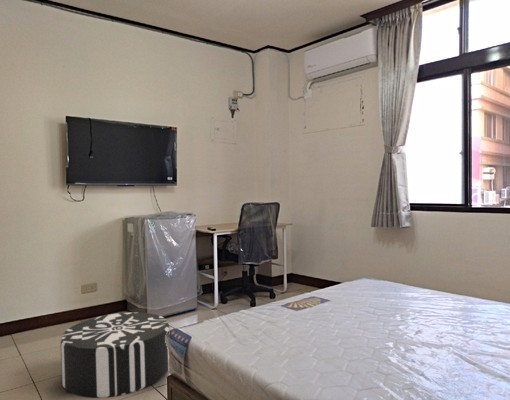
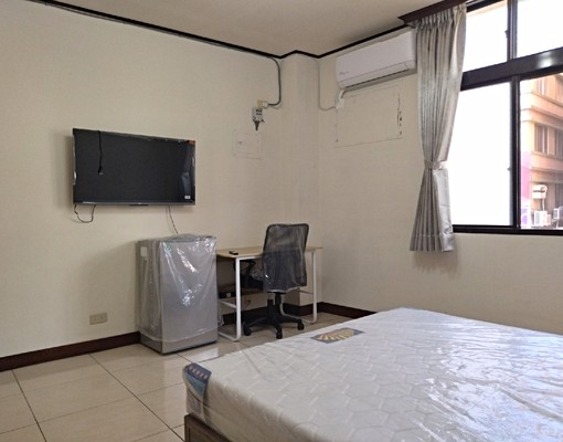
- pouf (117, 350)
